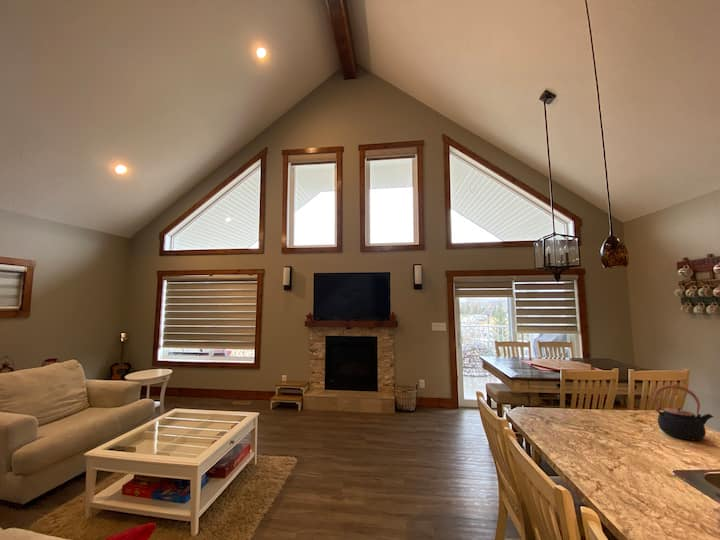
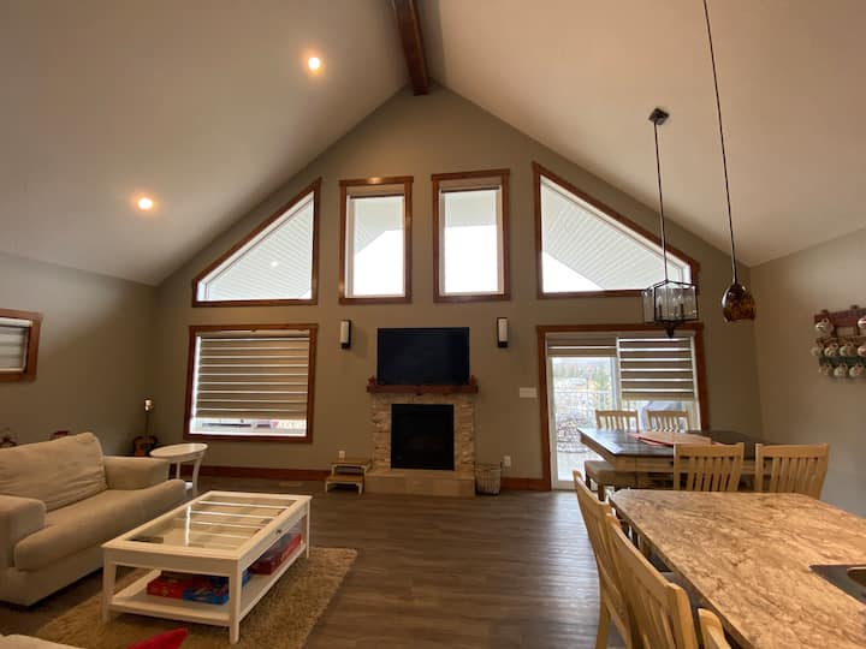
- teapot (683, 410)
